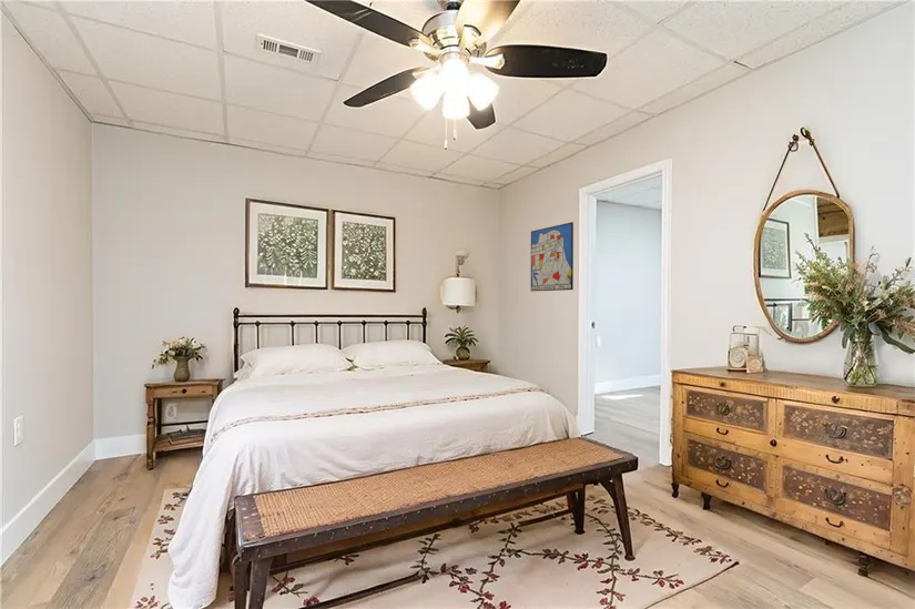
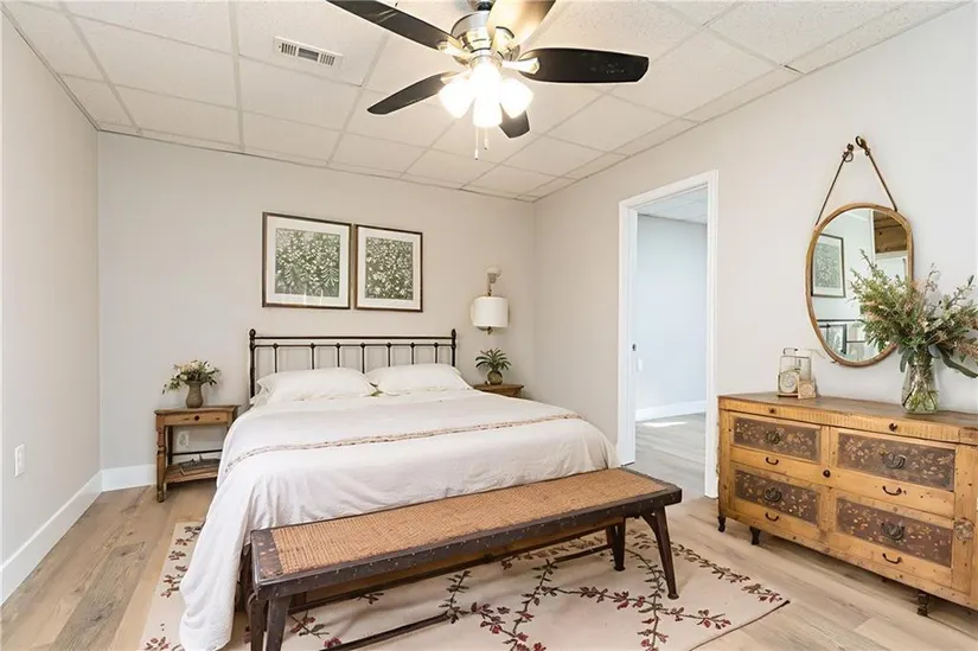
- wall art (550, 258)
